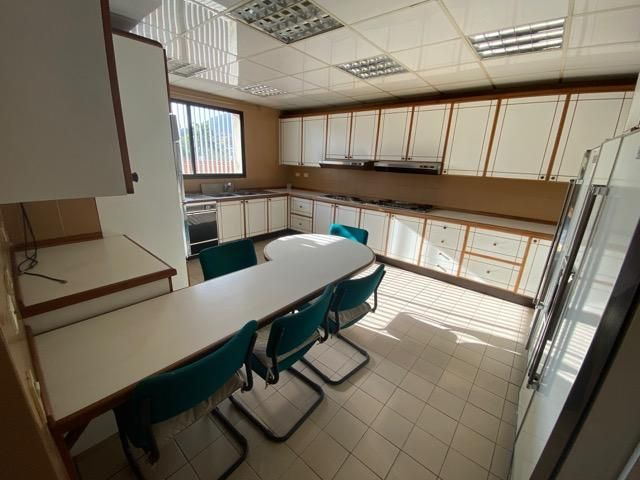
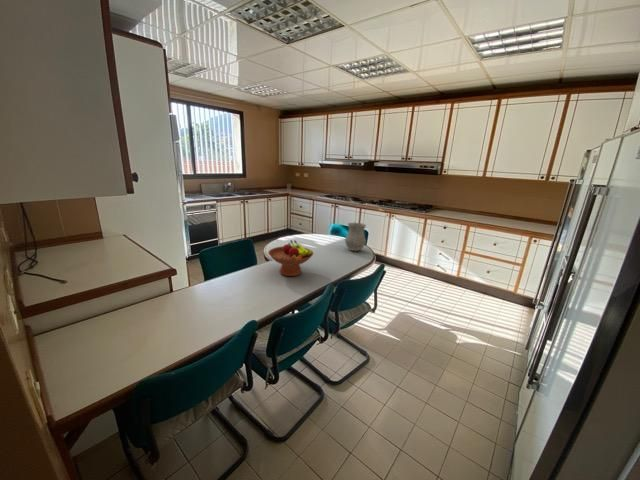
+ fruit bowl (290, 258)
+ vase (355, 237)
